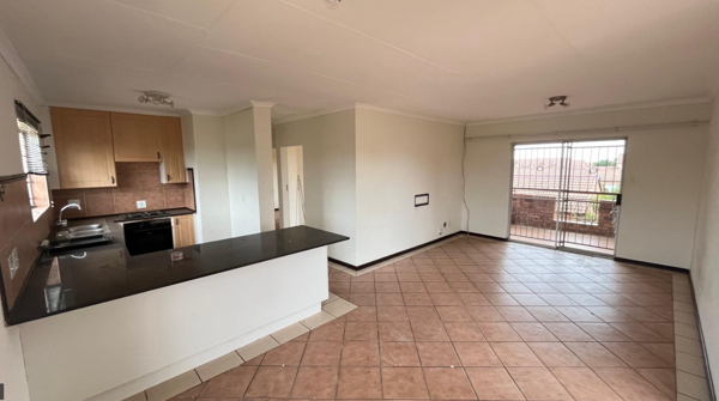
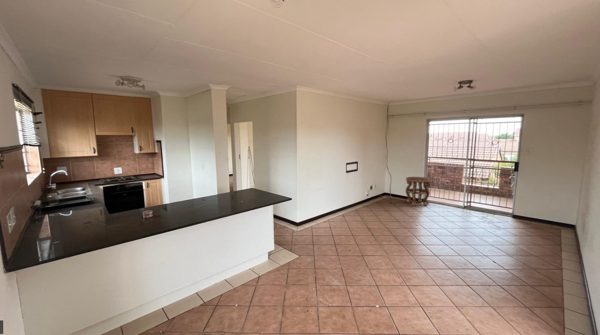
+ side table (417, 190)
